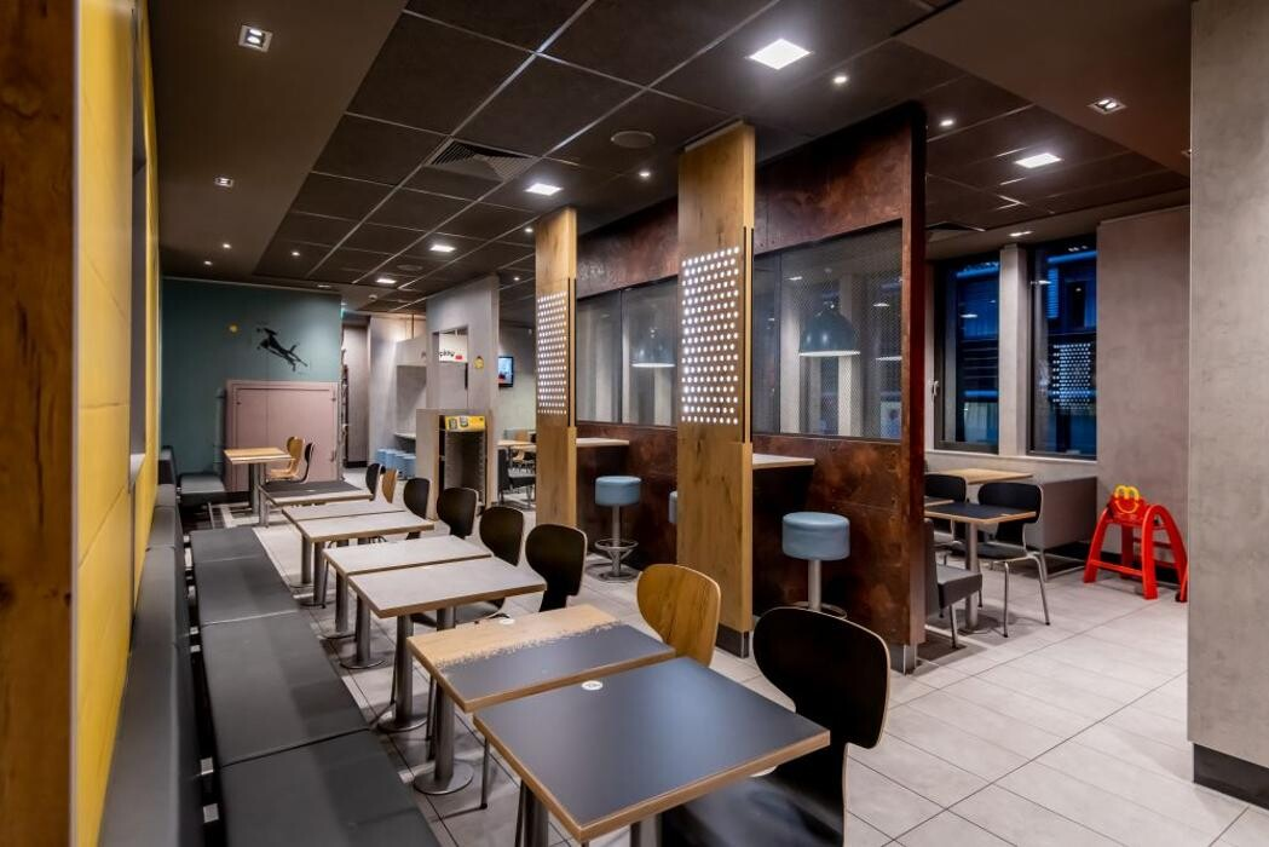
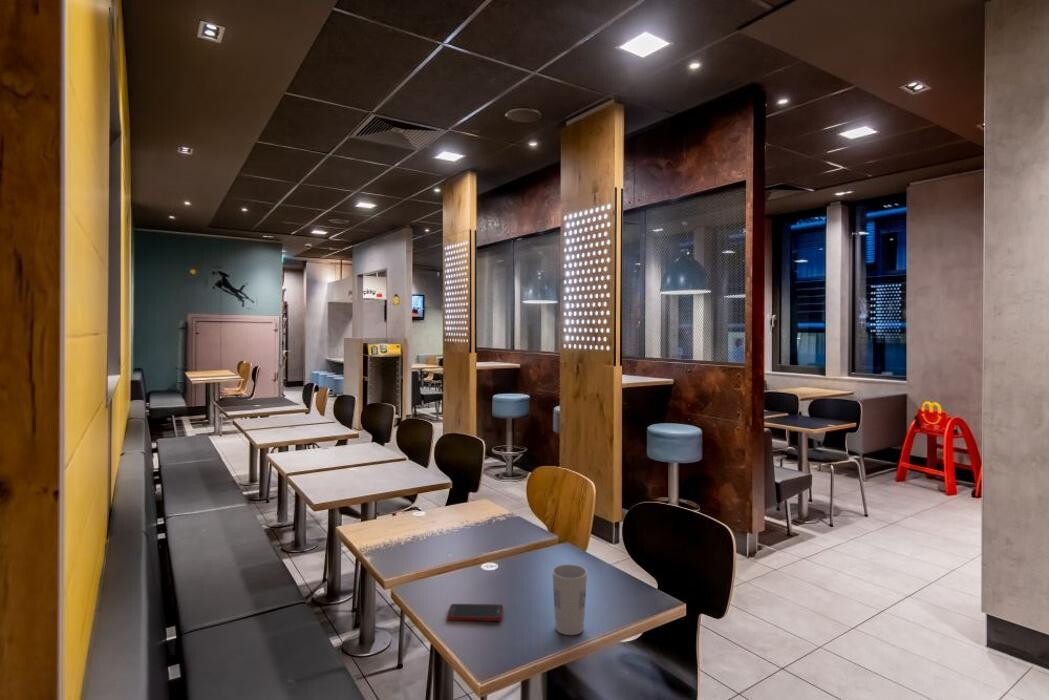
+ cell phone (475, 612)
+ cup (569, 599)
